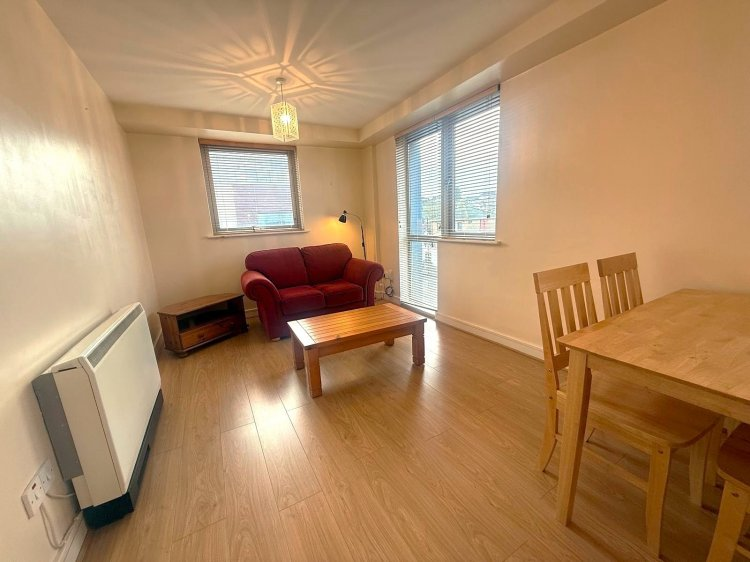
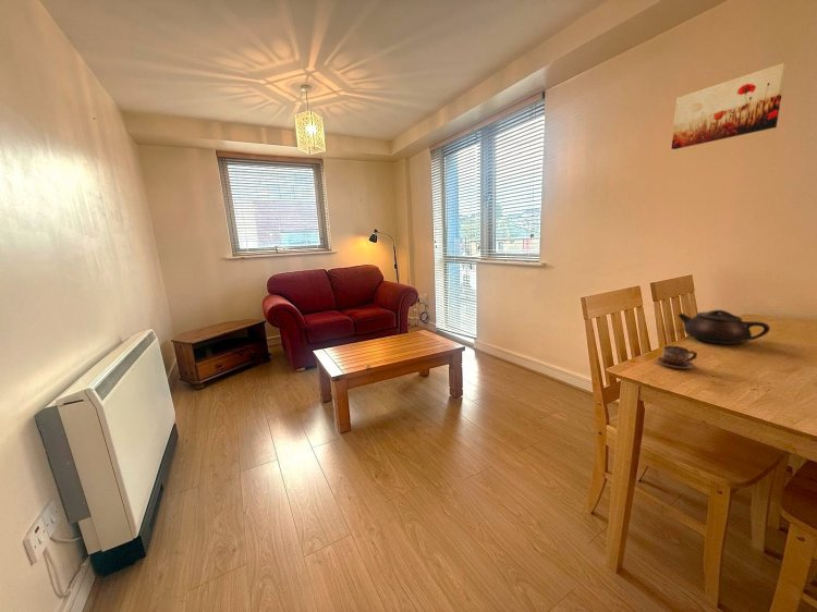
+ cup (676, 356)
+ wall art (722, 111)
+ teapot (718, 325)
